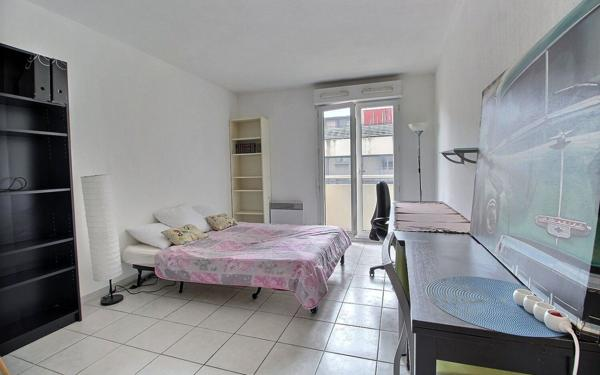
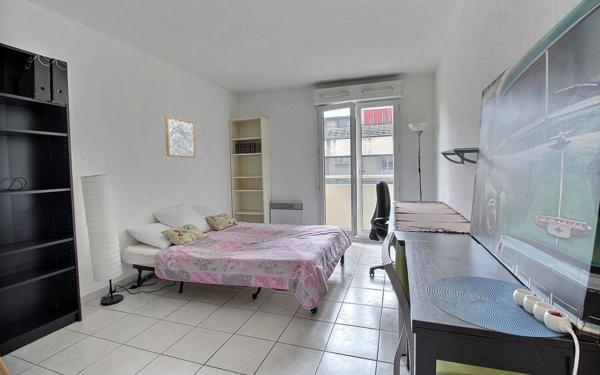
+ wall art (181, 138)
